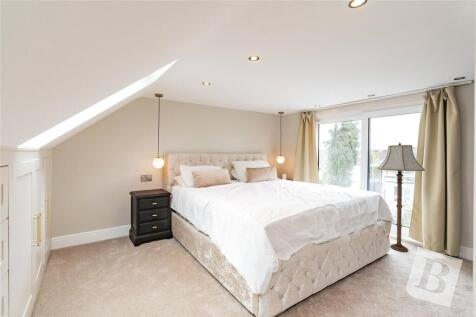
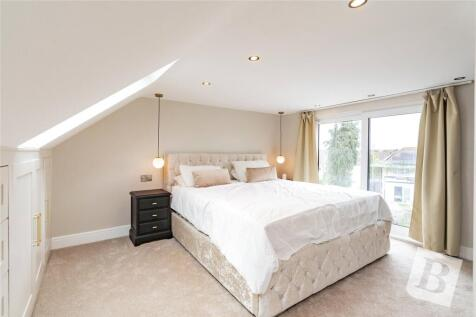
- floor lamp (399, 195)
